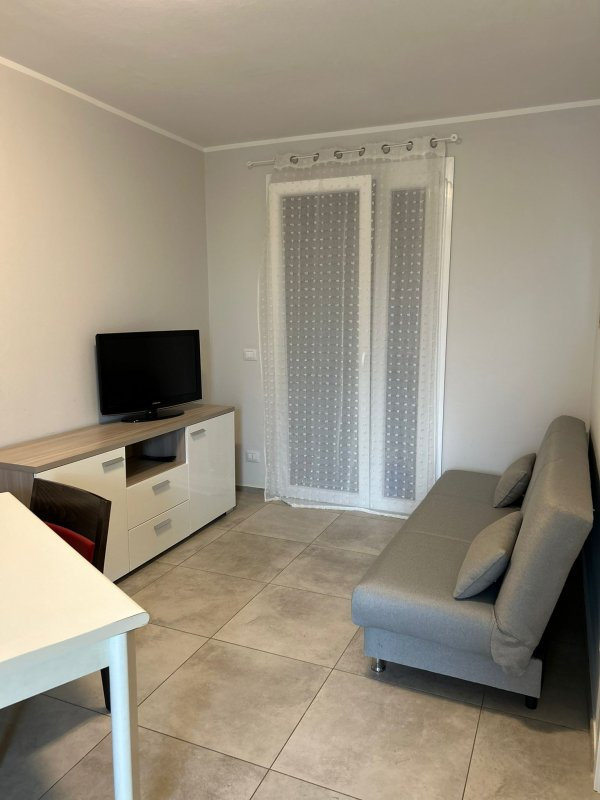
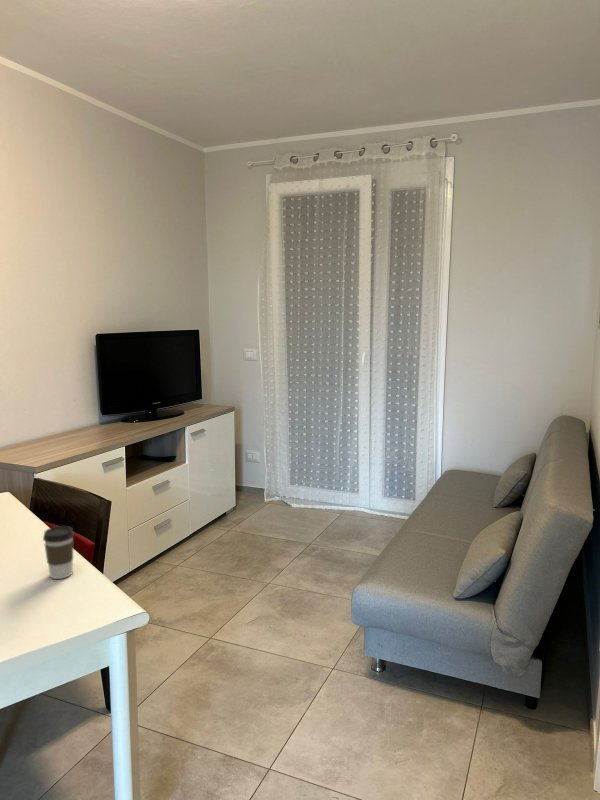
+ coffee cup (59, 552)
